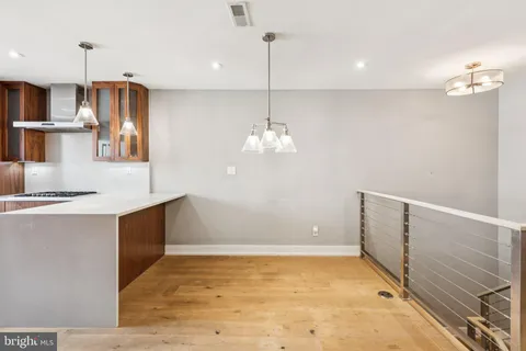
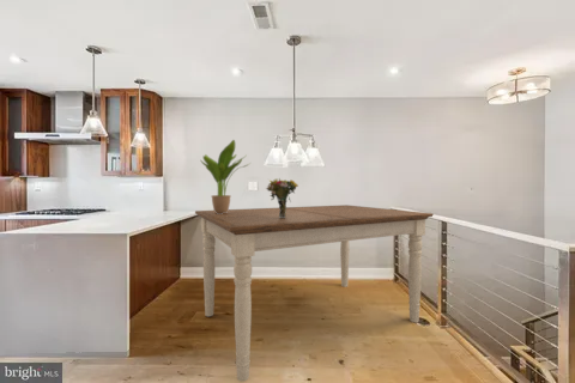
+ bouquet (280, 197)
+ potted plant (226, 177)
+ dining table (309, 244)
